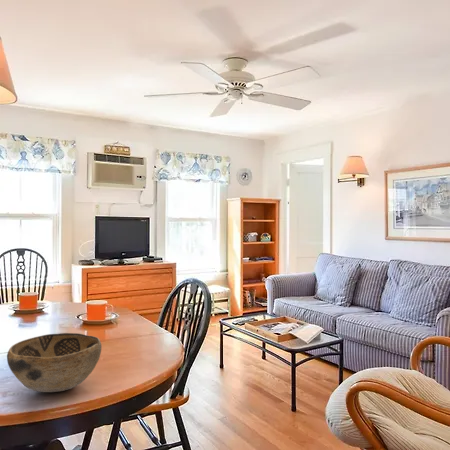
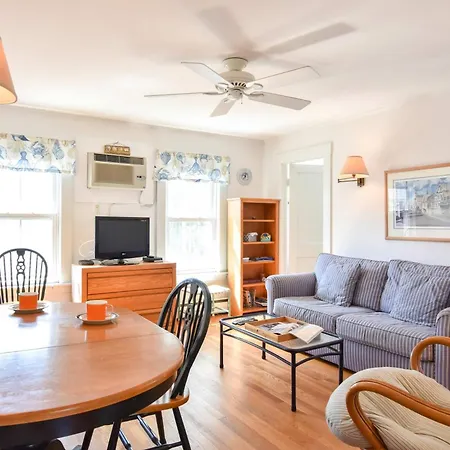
- decorative bowl (56, 365)
